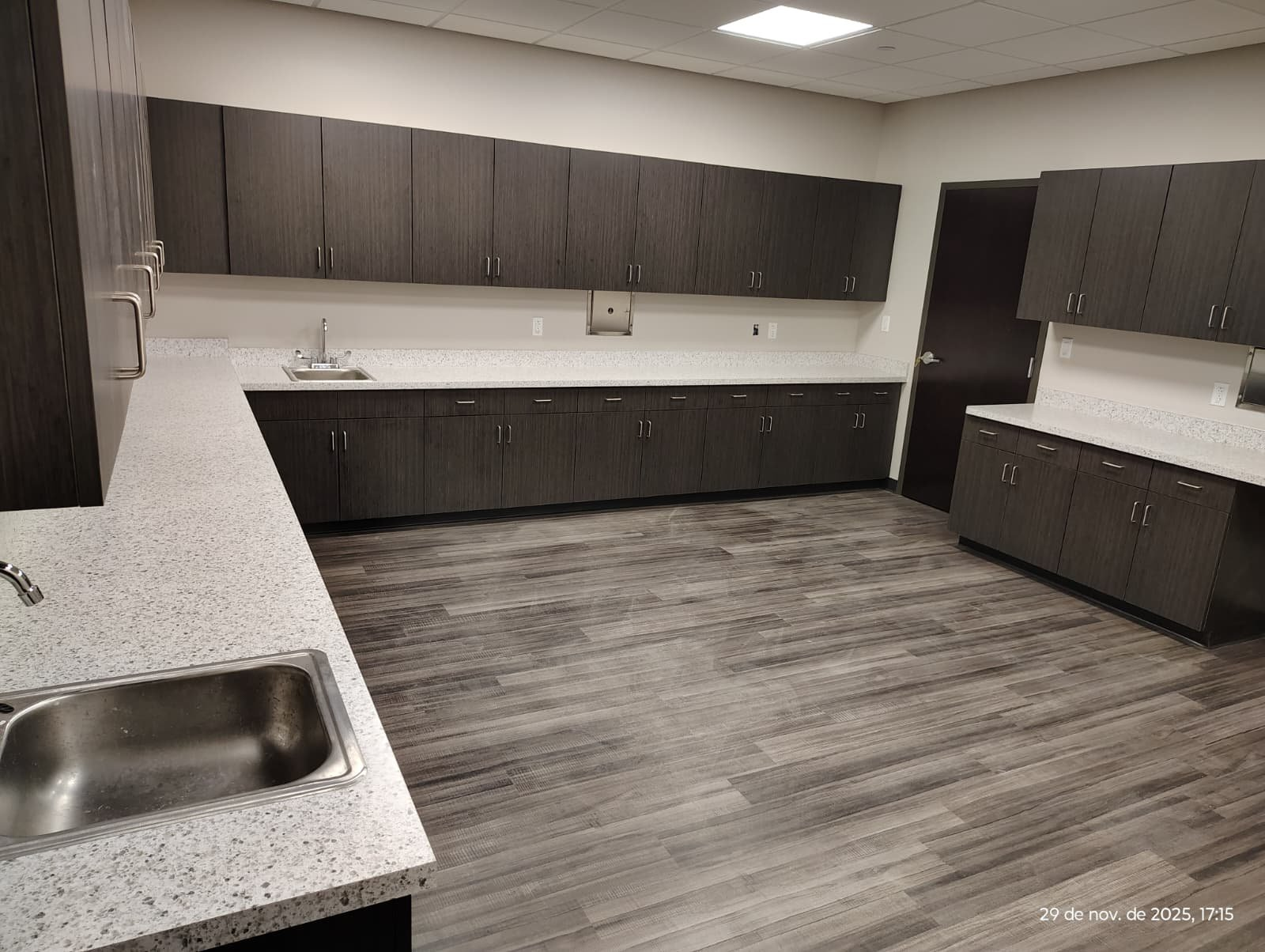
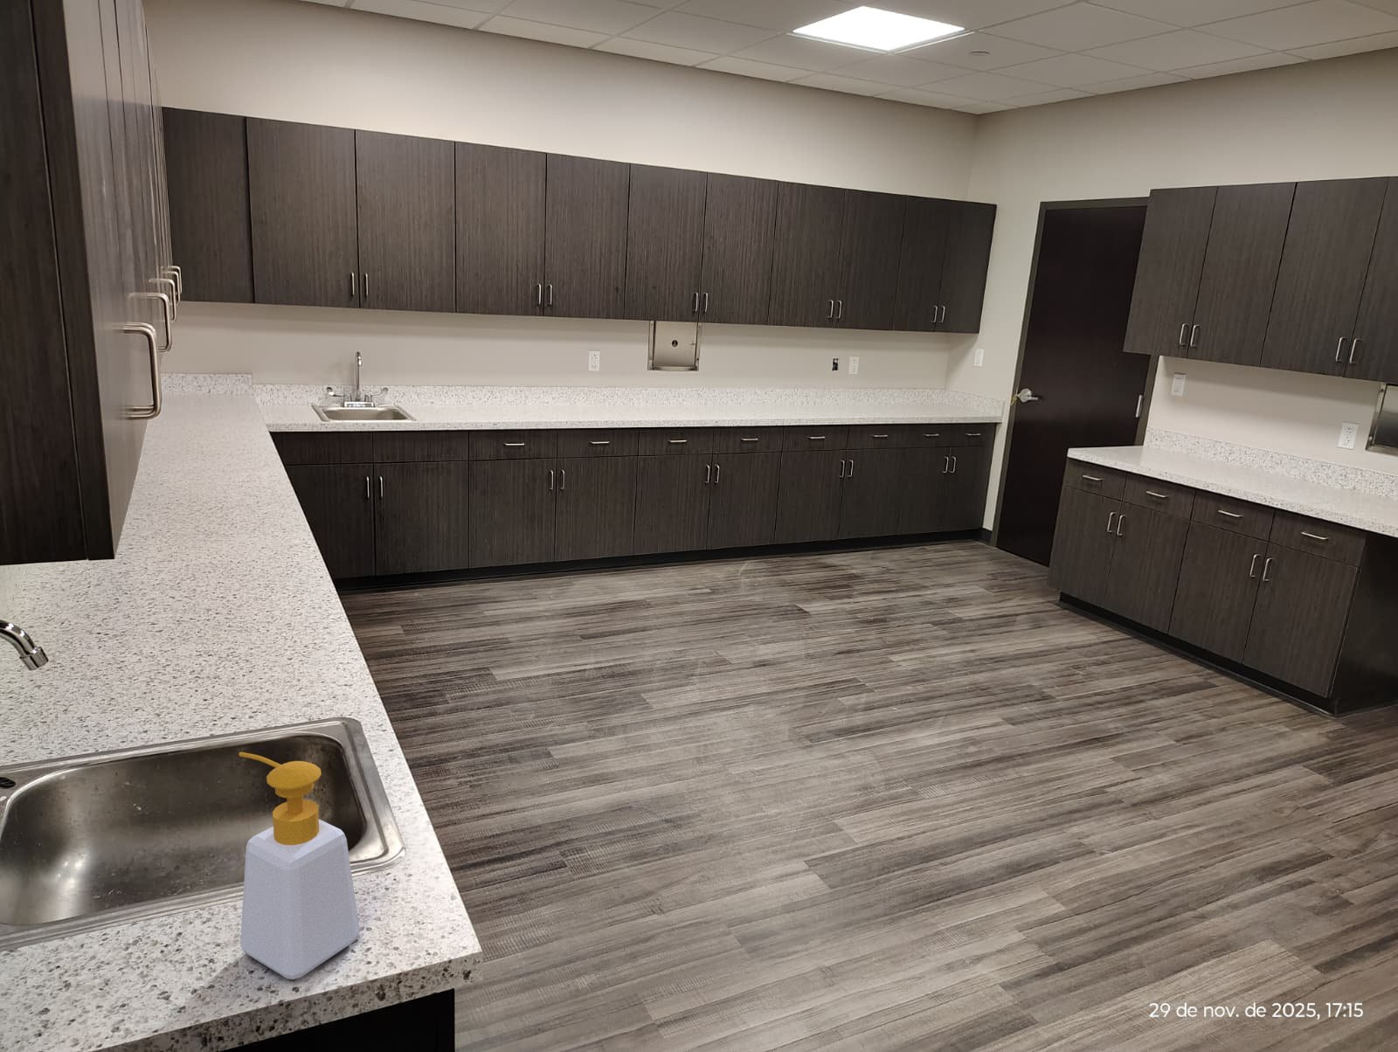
+ soap bottle (284, 851)
